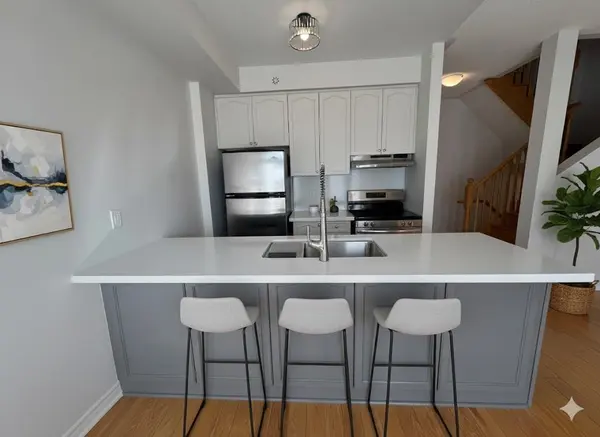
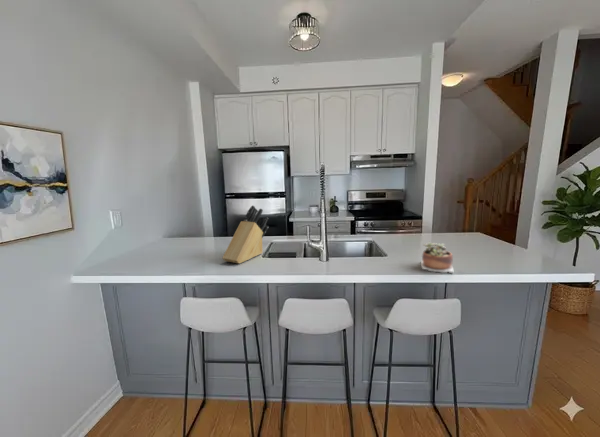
+ knife block (247, 232)
+ succulent plant (437, 255)
